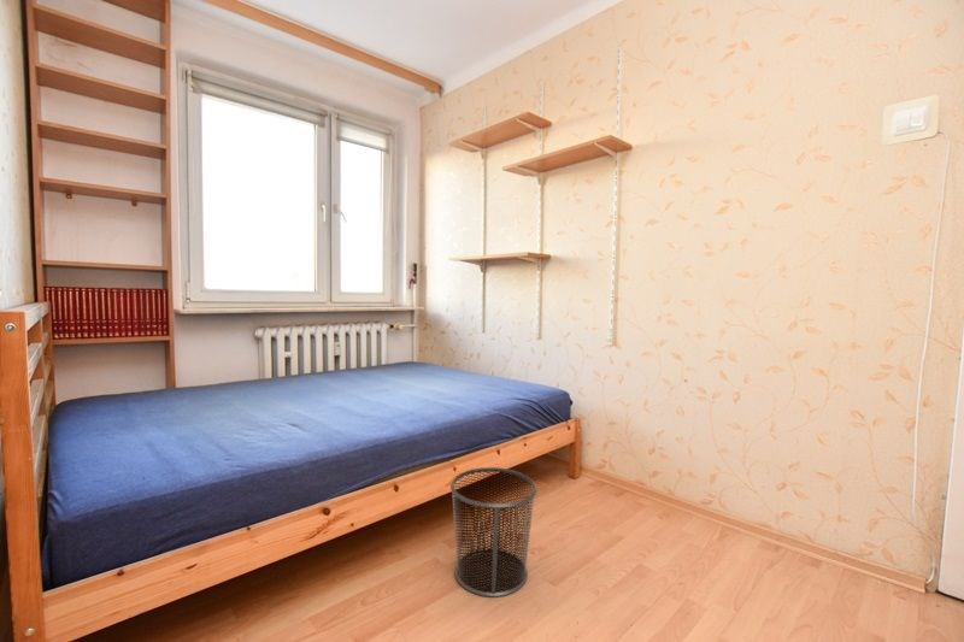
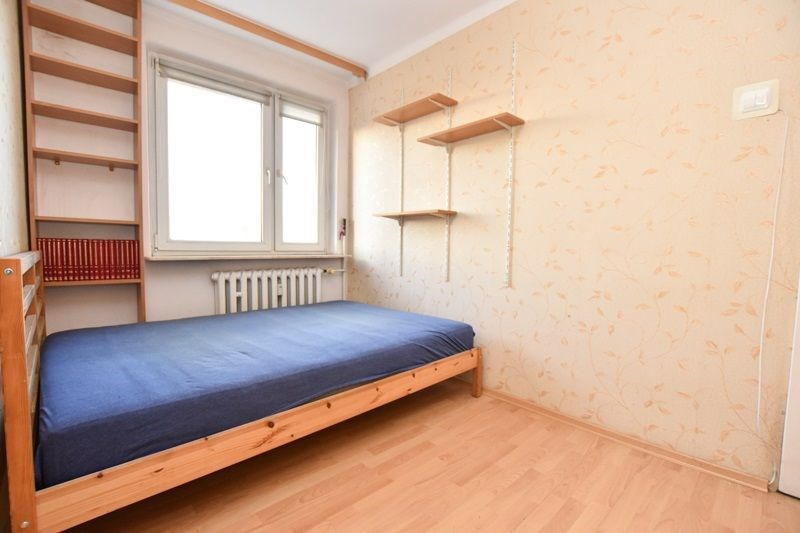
- waste bin (492, 528)
